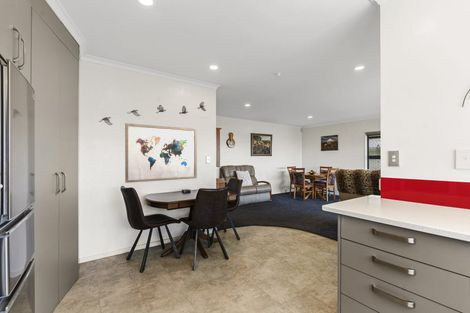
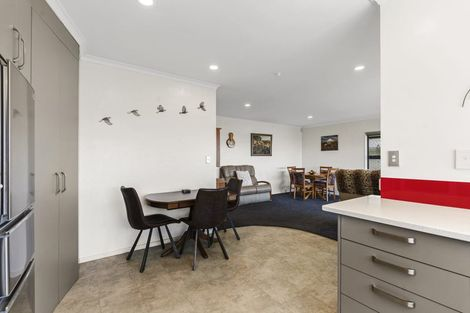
- wall art (164, 153)
